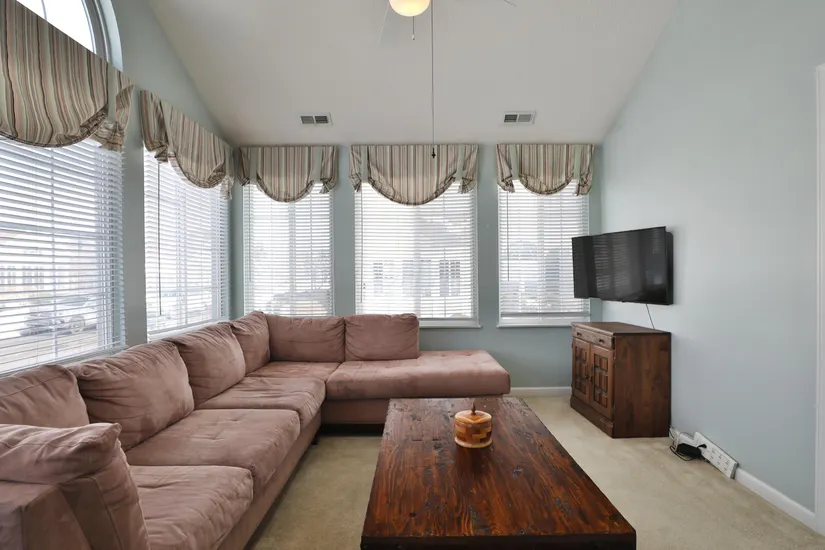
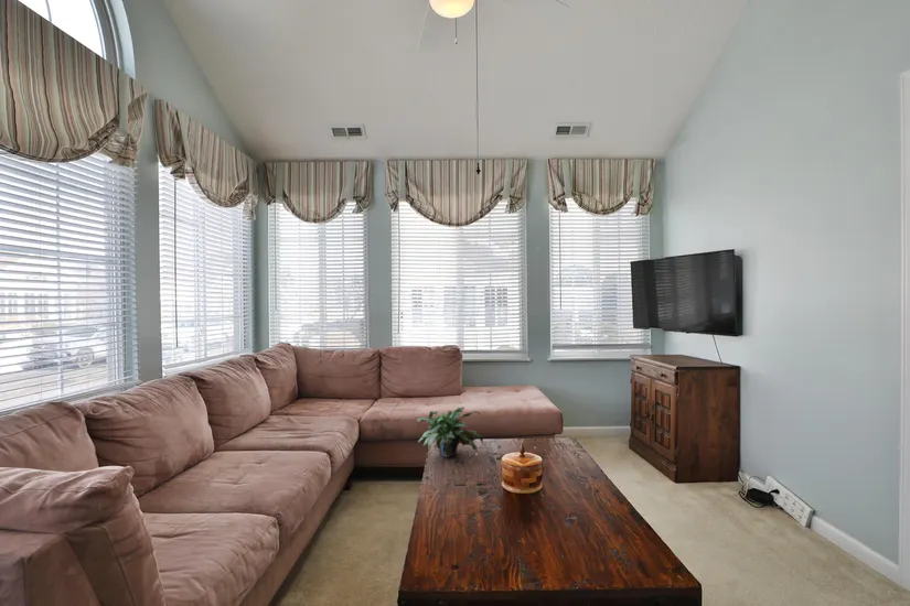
+ potted plant (448, 430)
